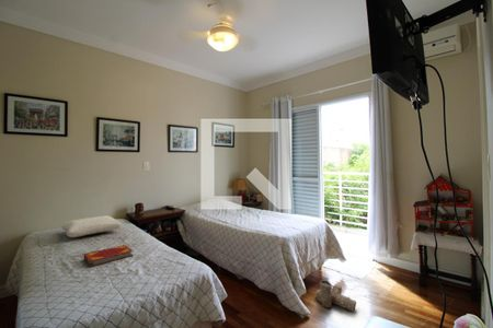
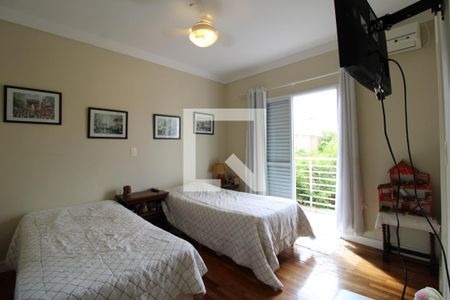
- boots (334, 291)
- hardback book (108, 255)
- pillow (91, 225)
